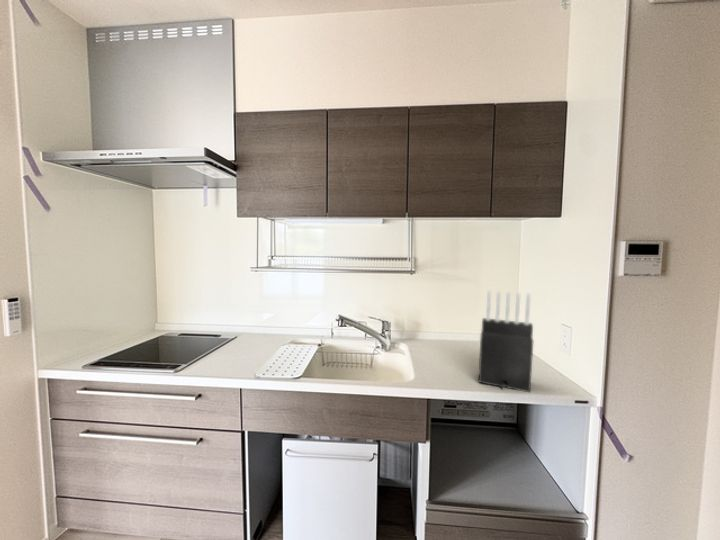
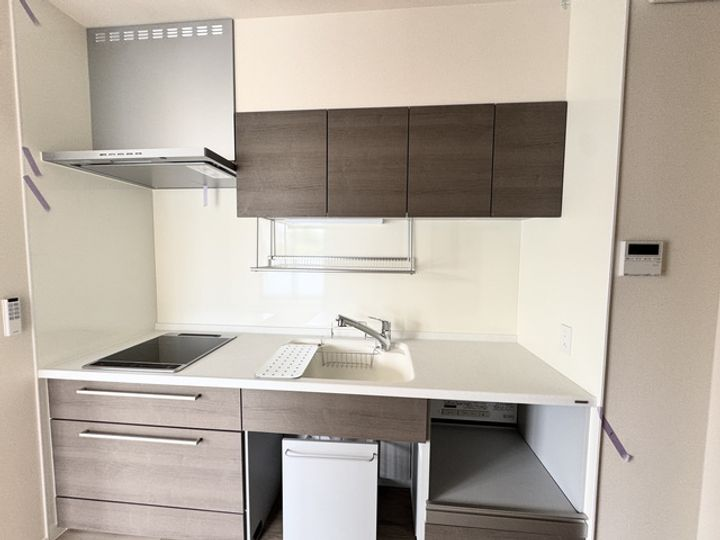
- knife block (505, 339)
